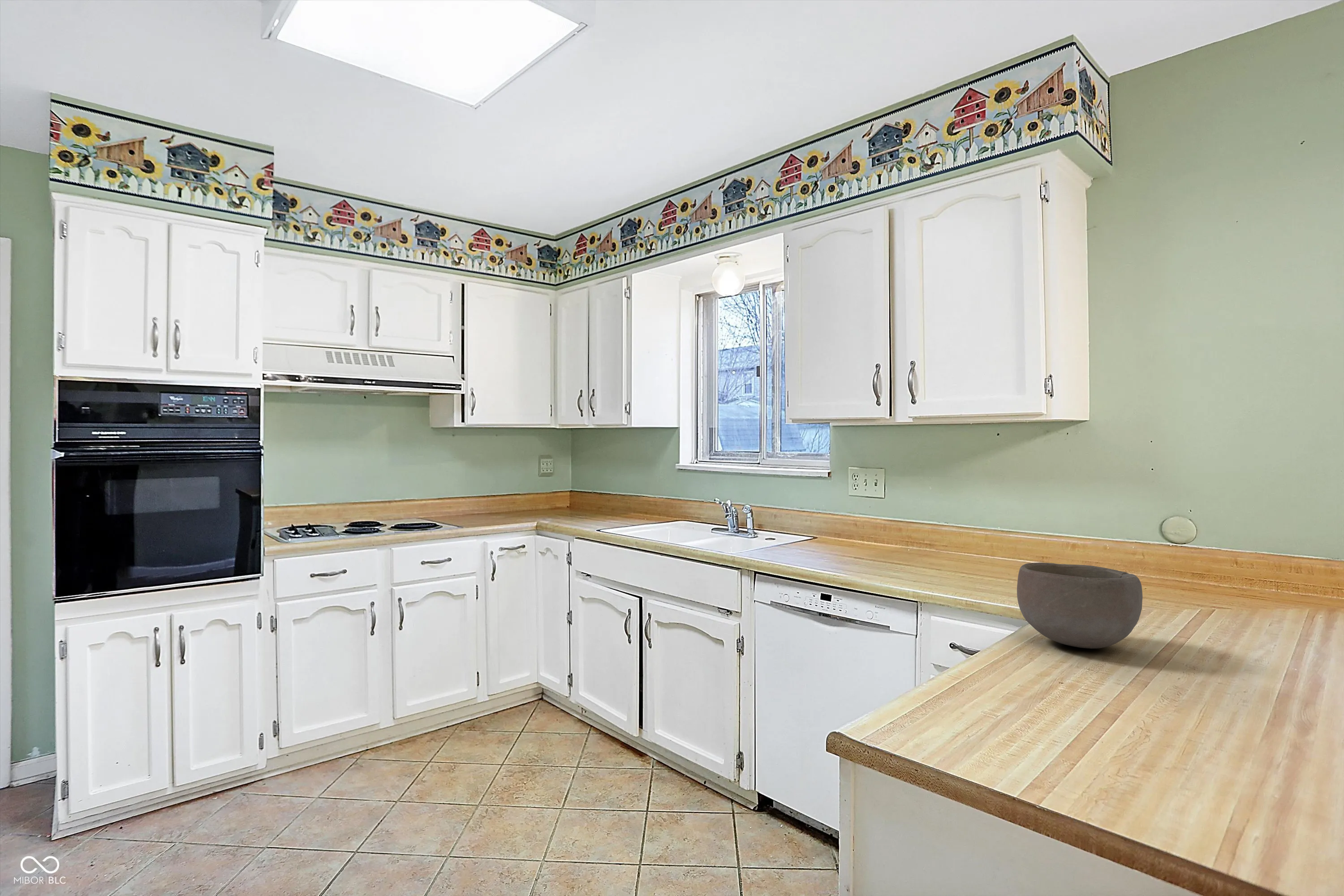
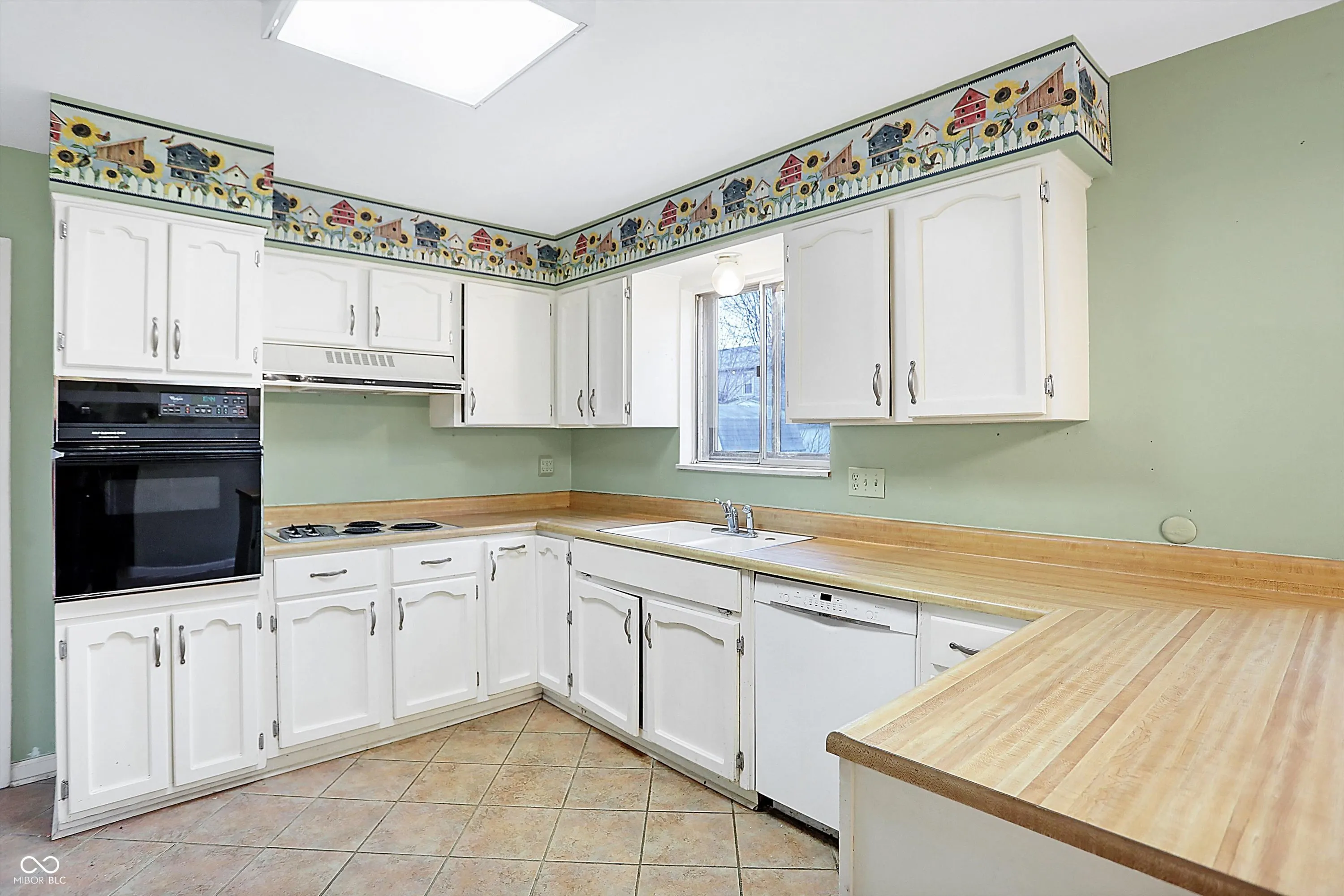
- bowl (1078, 607)
